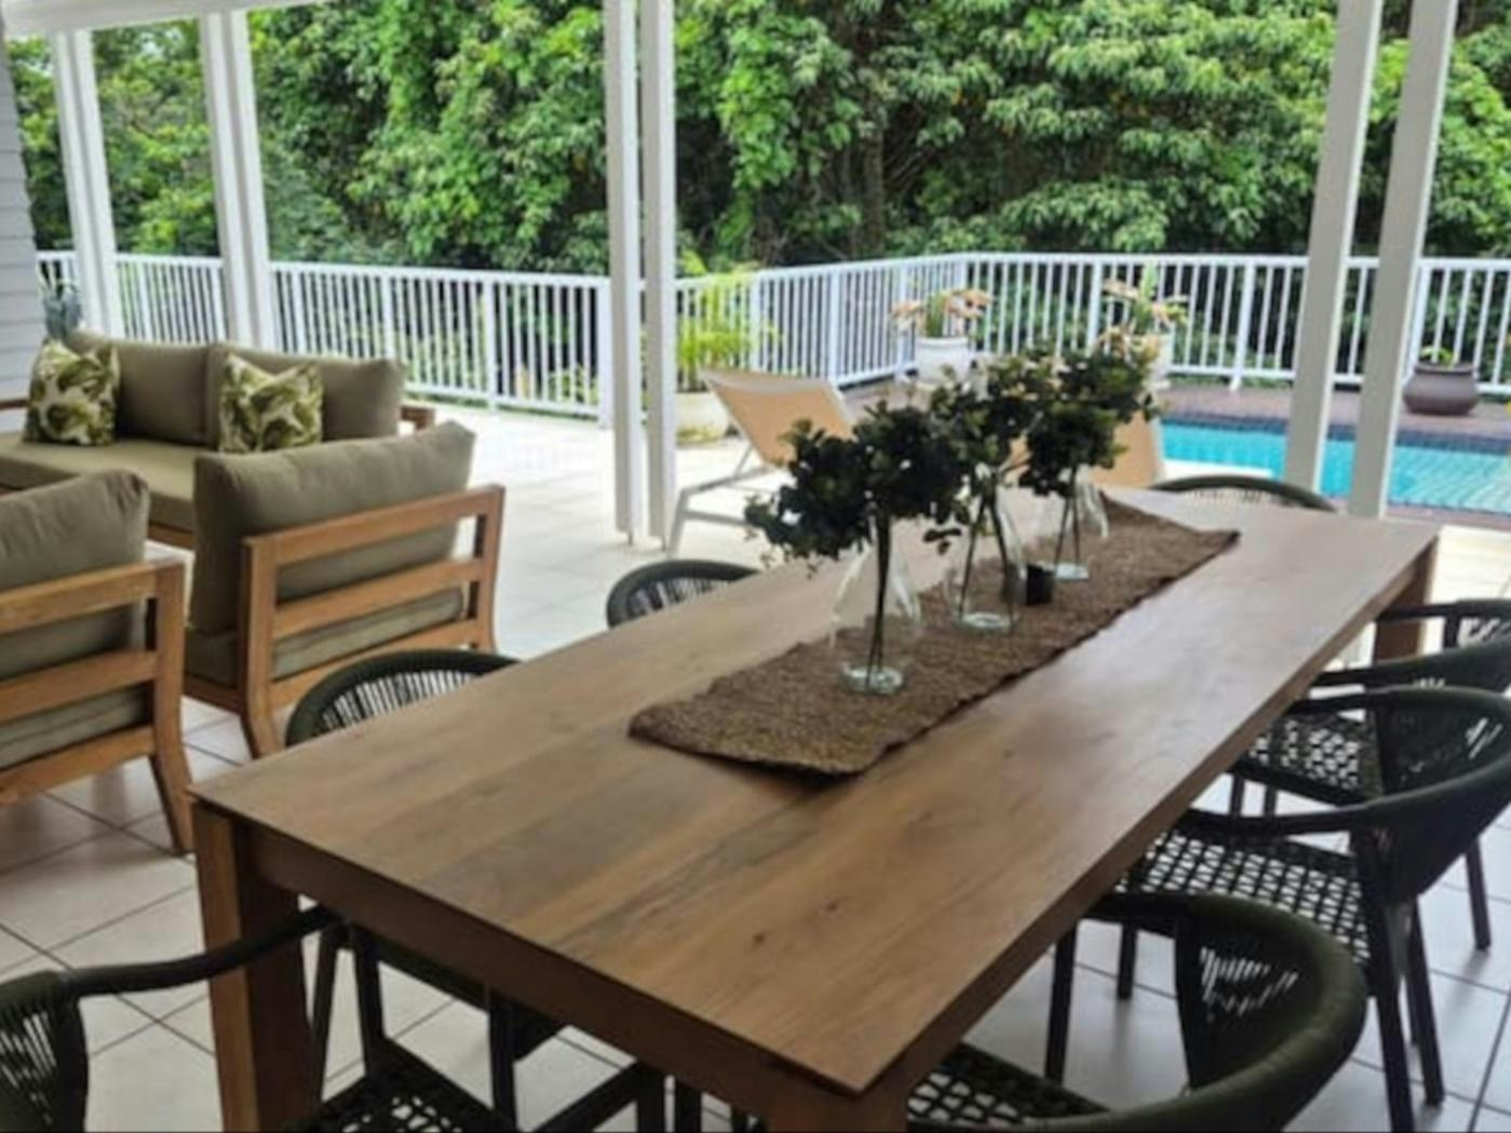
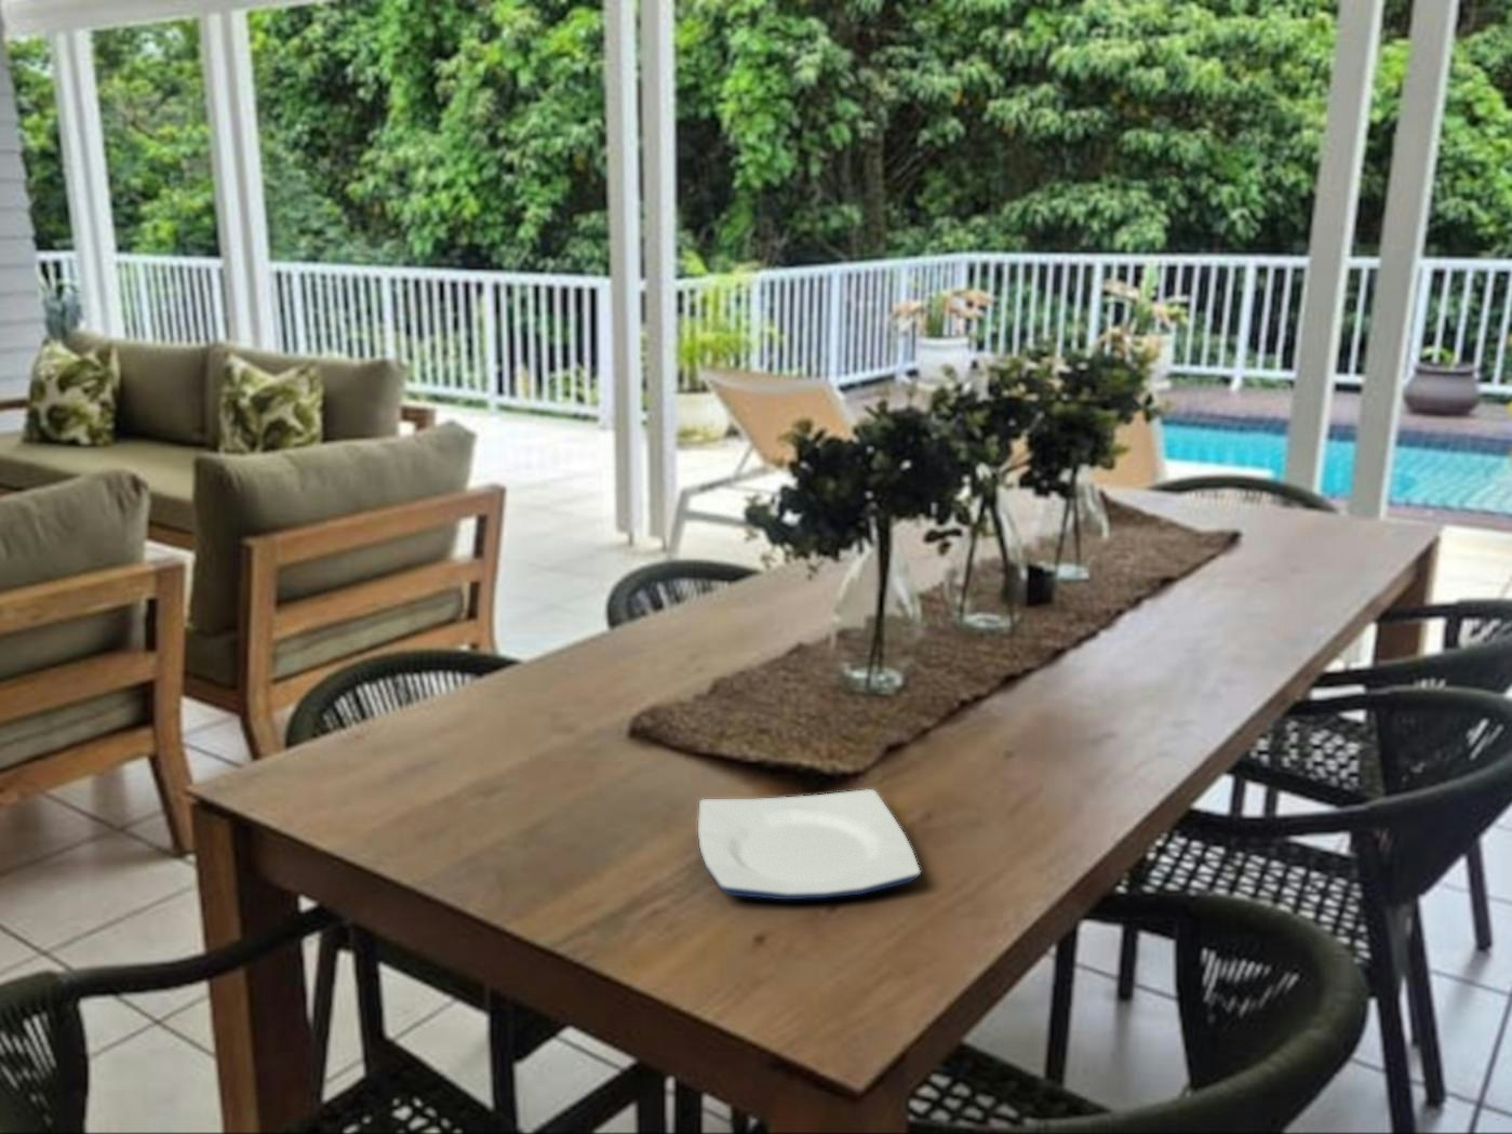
+ plate (802, 847)
